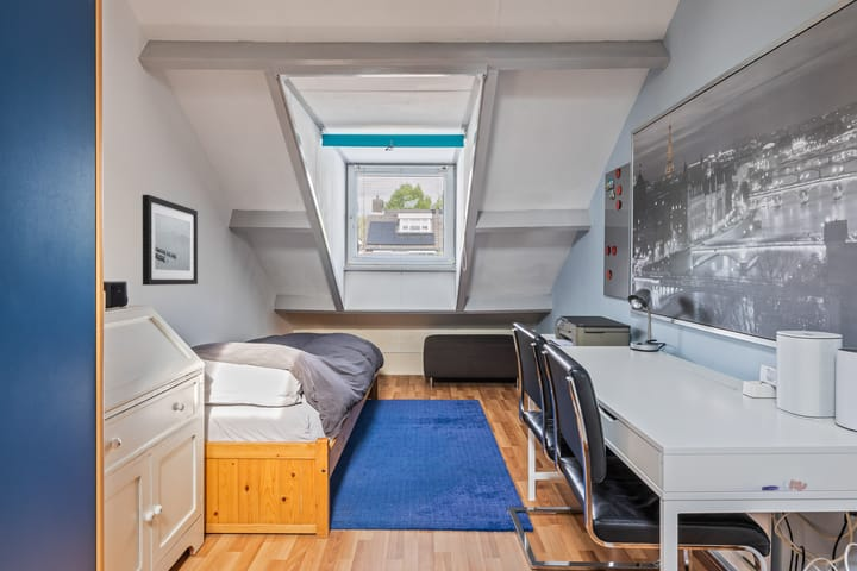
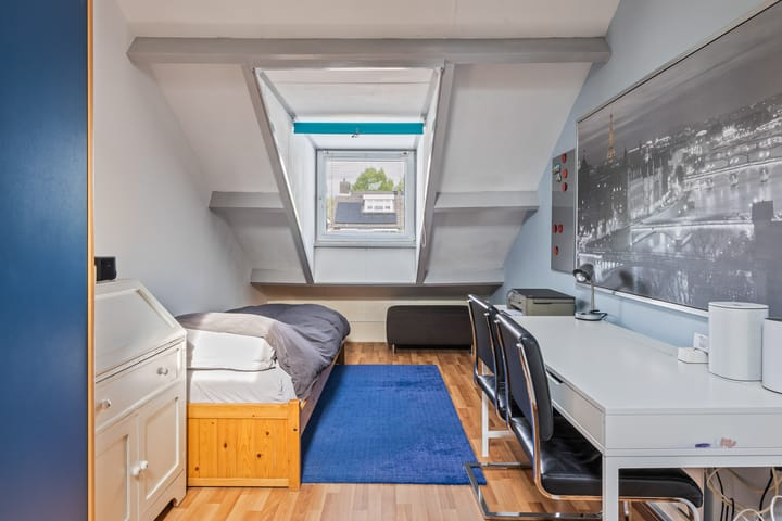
- wall art (173, 244)
